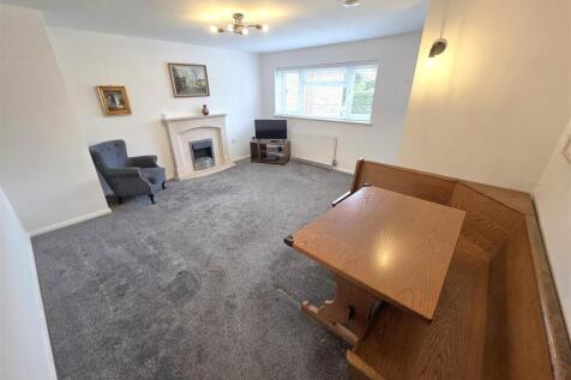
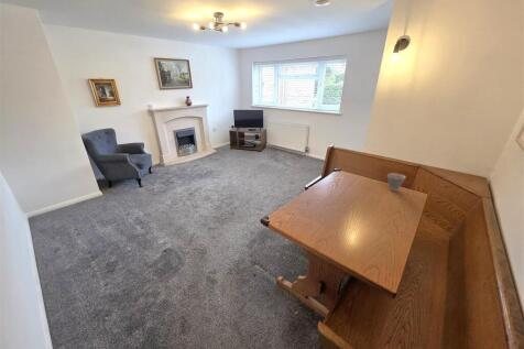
+ cup (394, 183)
